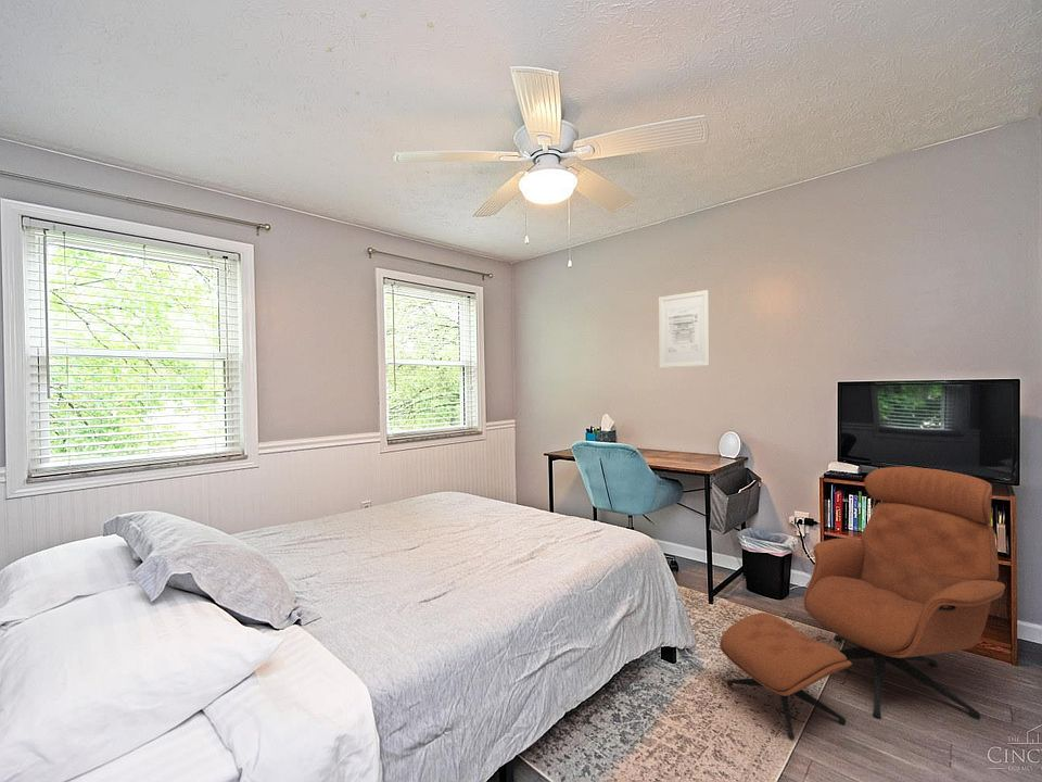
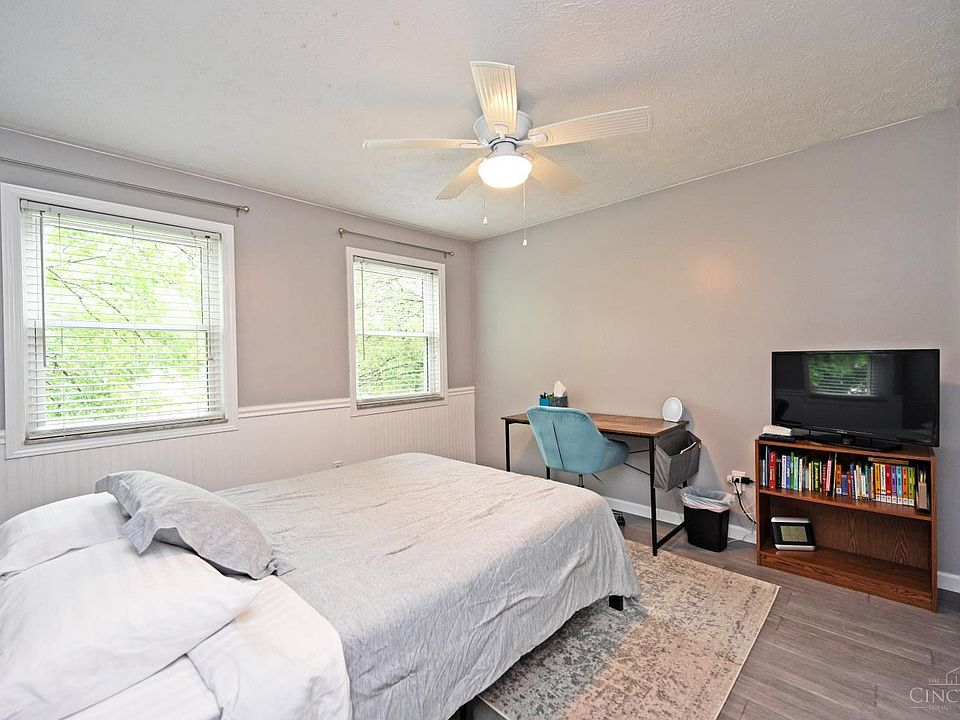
- wall art (683, 330)
- lounge chair (850, 581)
